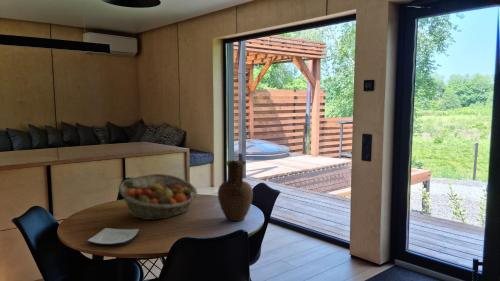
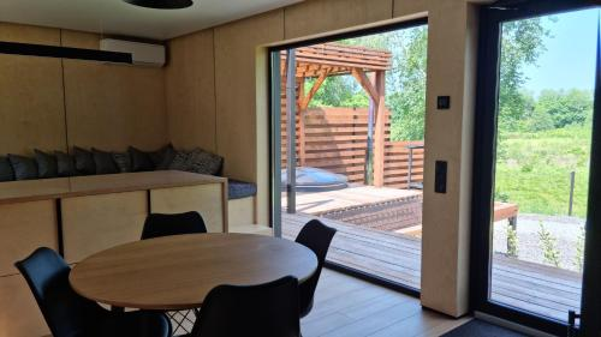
- vase (235, 189)
- plate (114, 237)
- fruit basket (159, 195)
